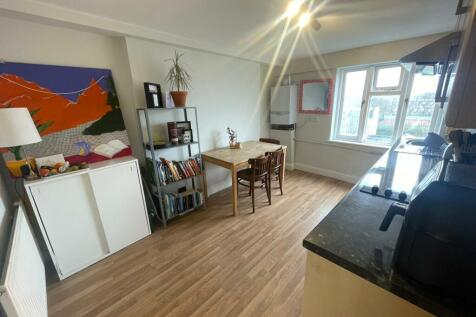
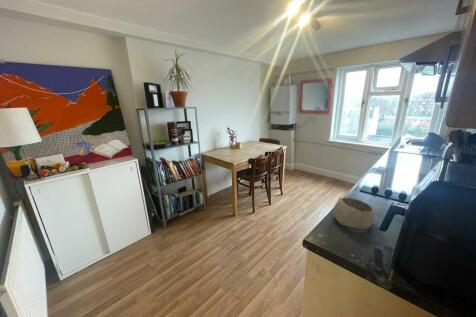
+ bowl (353, 211)
